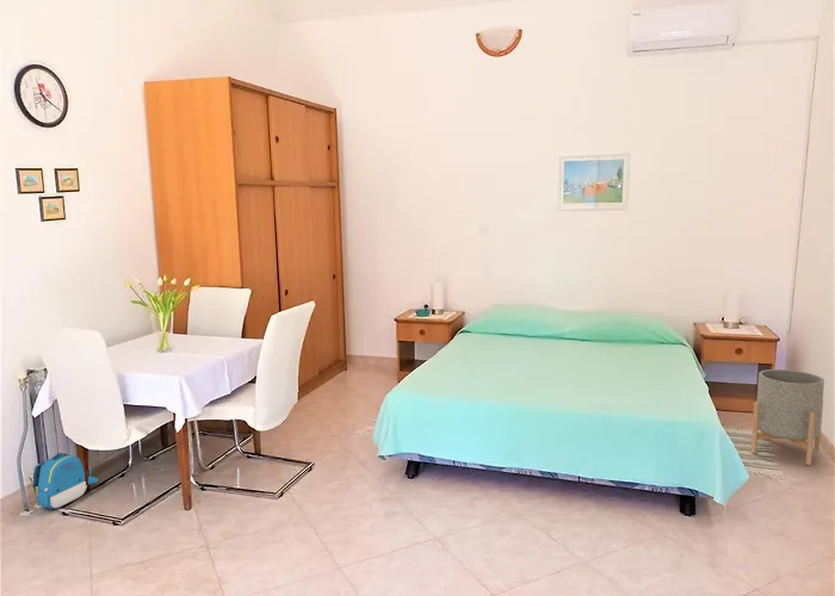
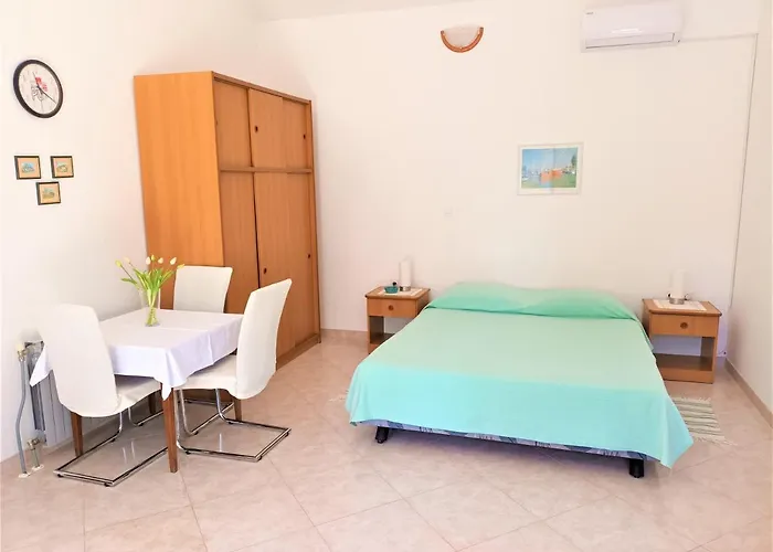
- planter (787, 414)
- backpack (61, 476)
